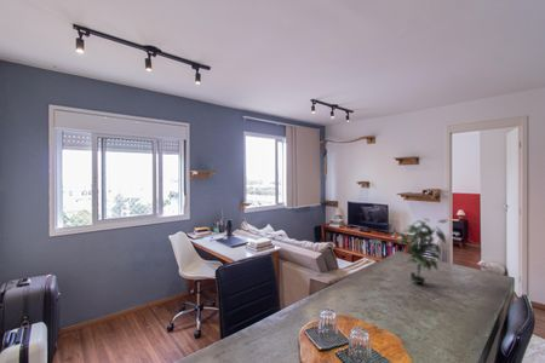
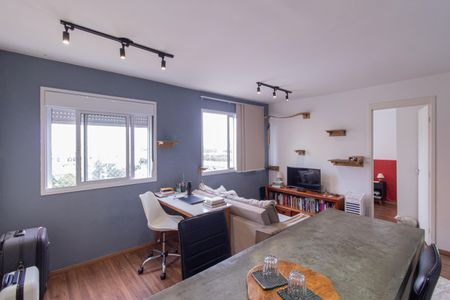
- potted plant (421, 249)
